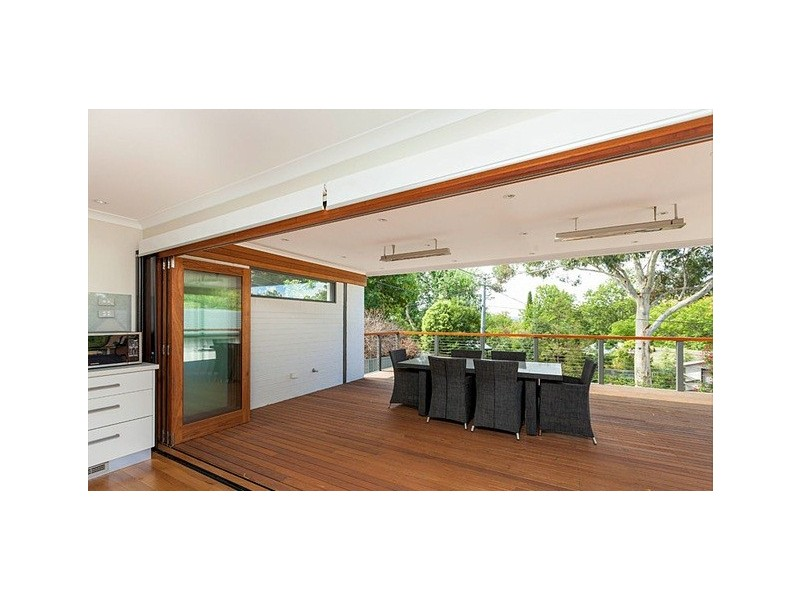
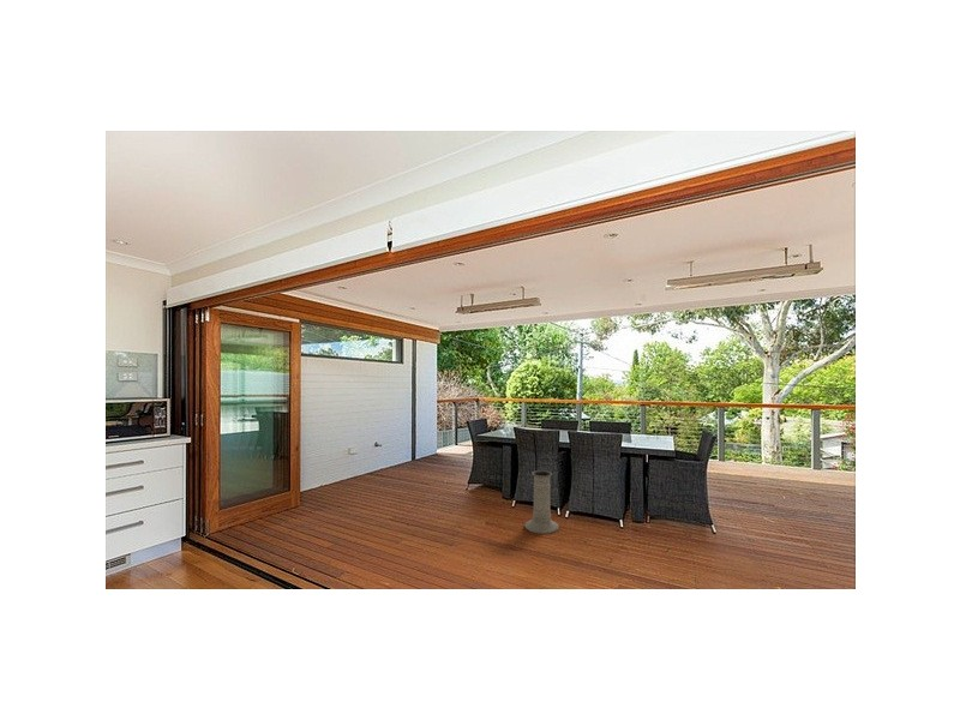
+ vase (541, 499)
